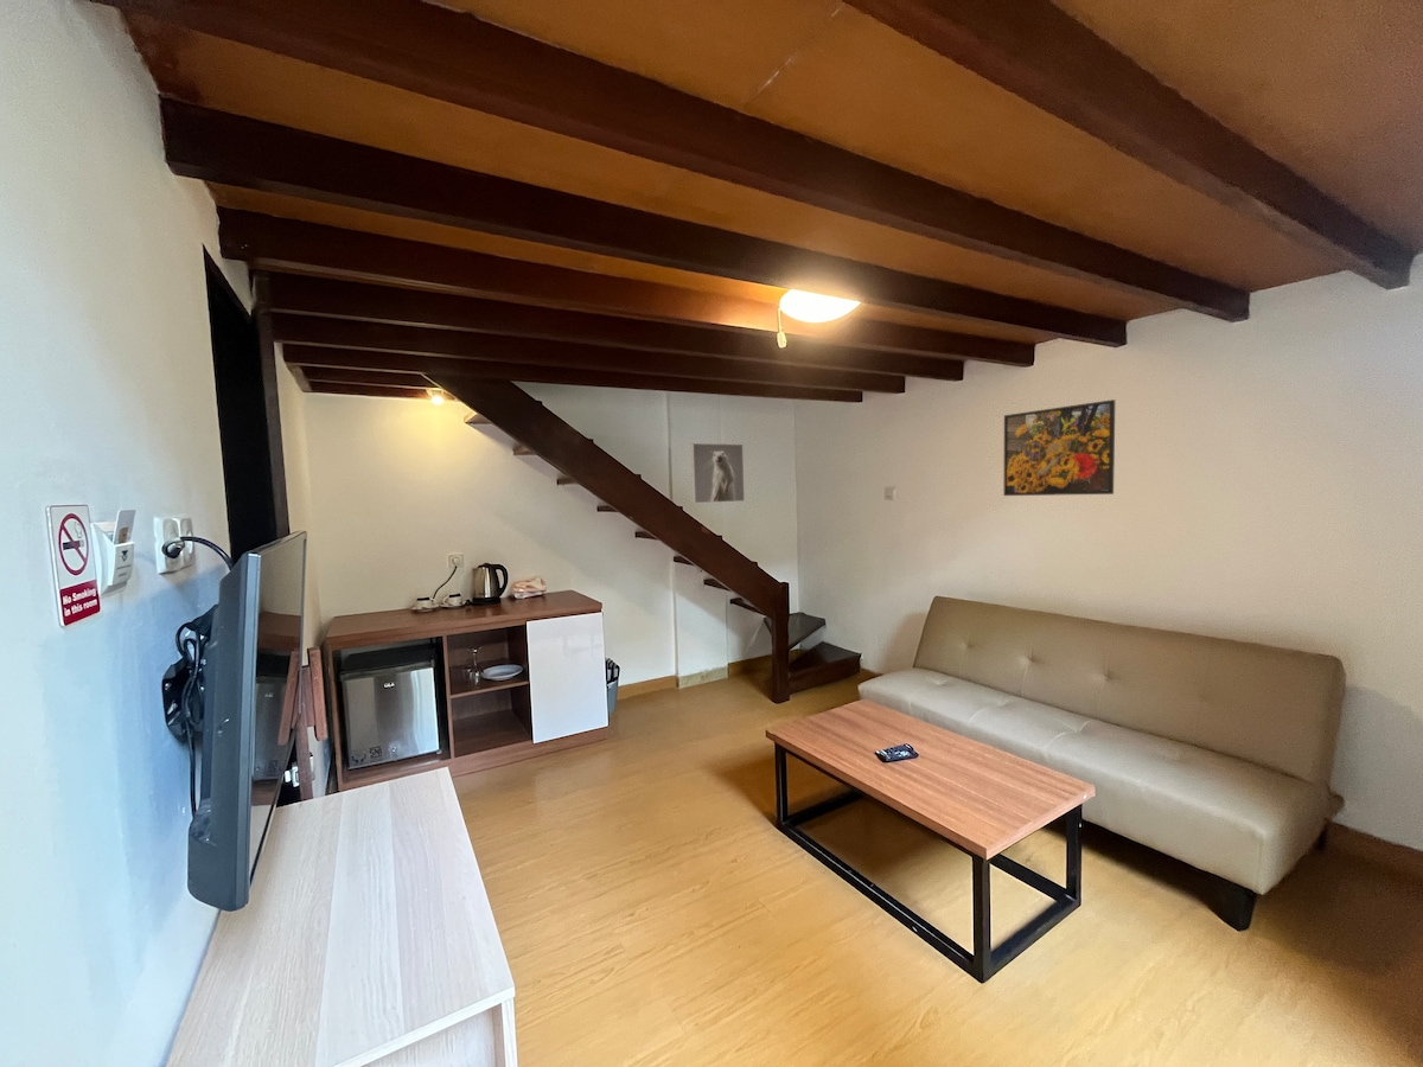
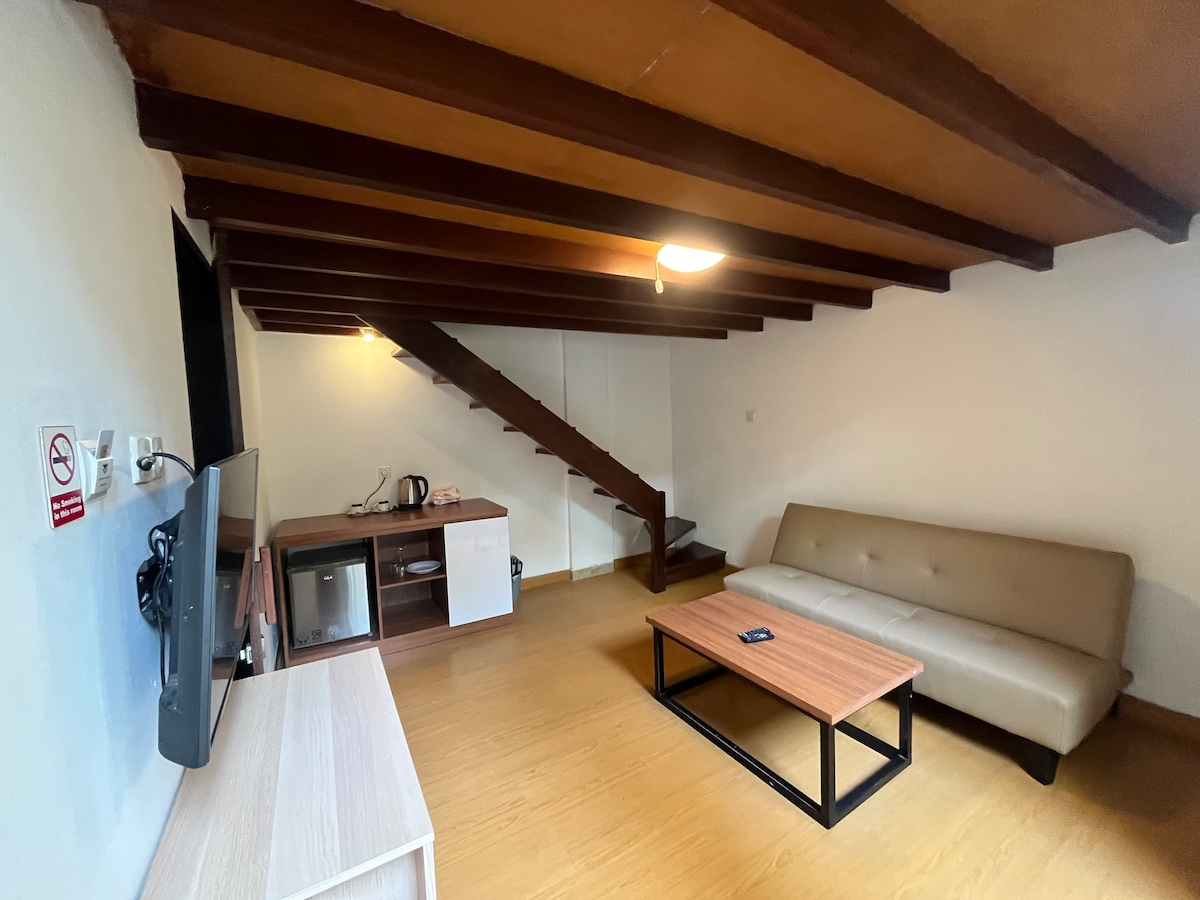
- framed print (1054, 452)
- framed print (717, 473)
